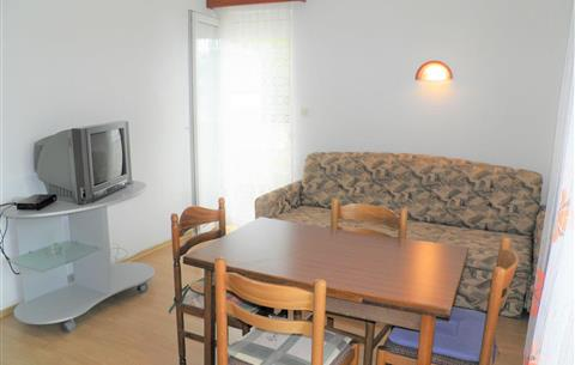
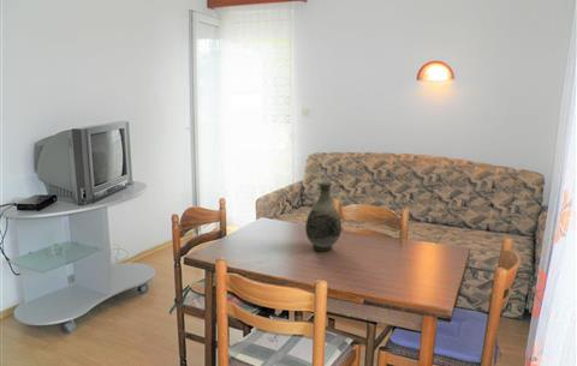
+ vase (323, 215)
